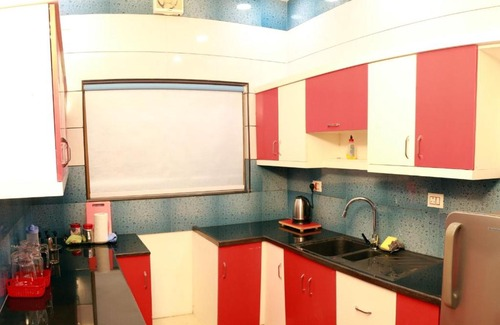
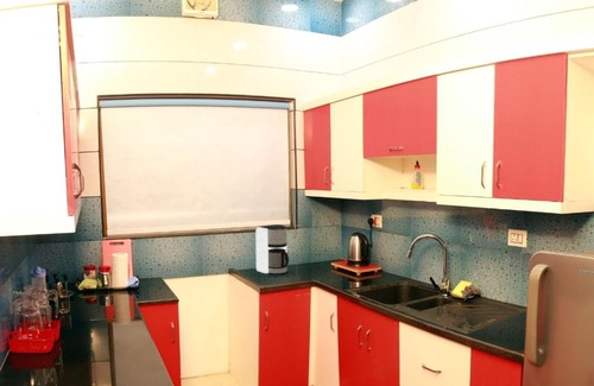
+ coffee maker (277, 249)
